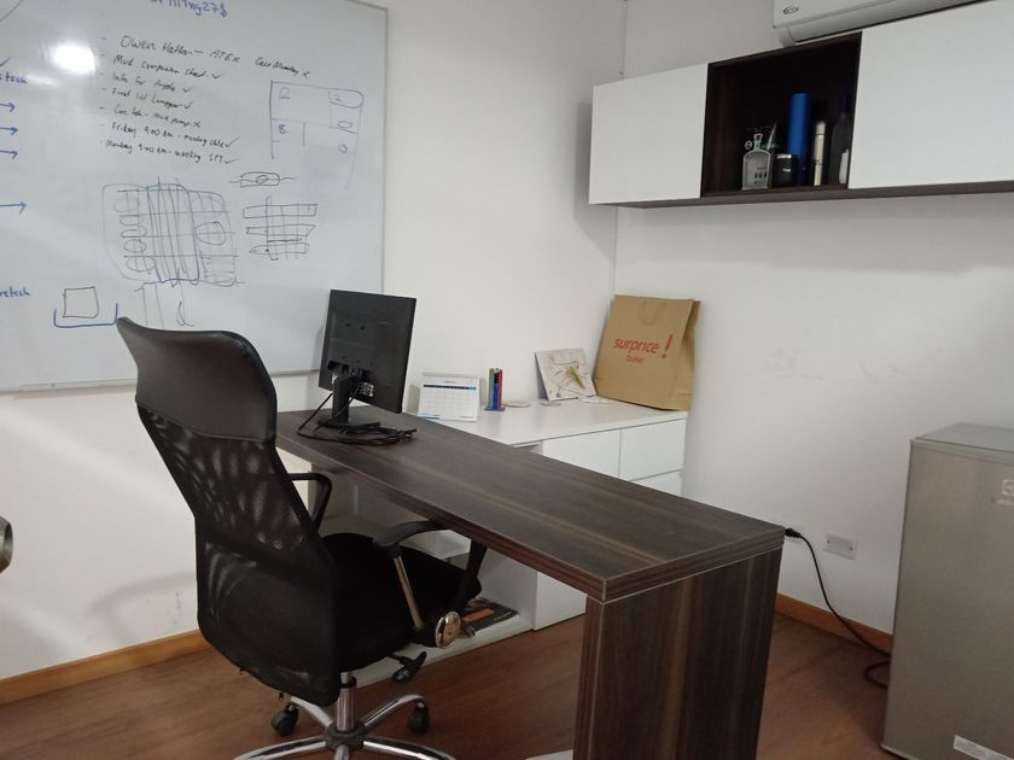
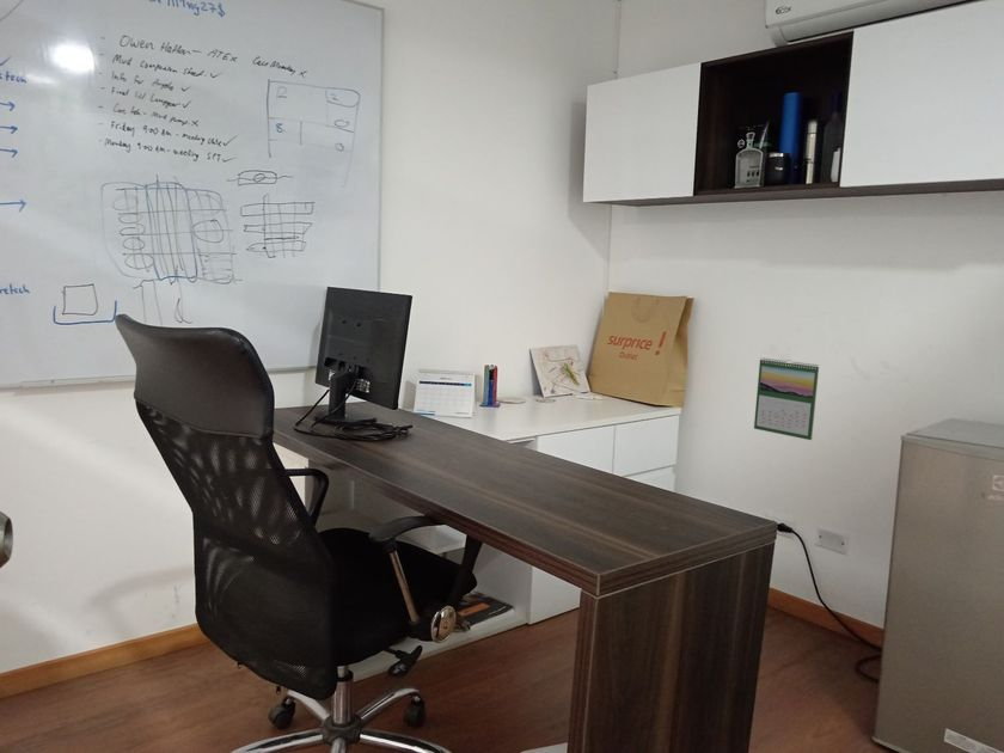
+ calendar (785, 397)
